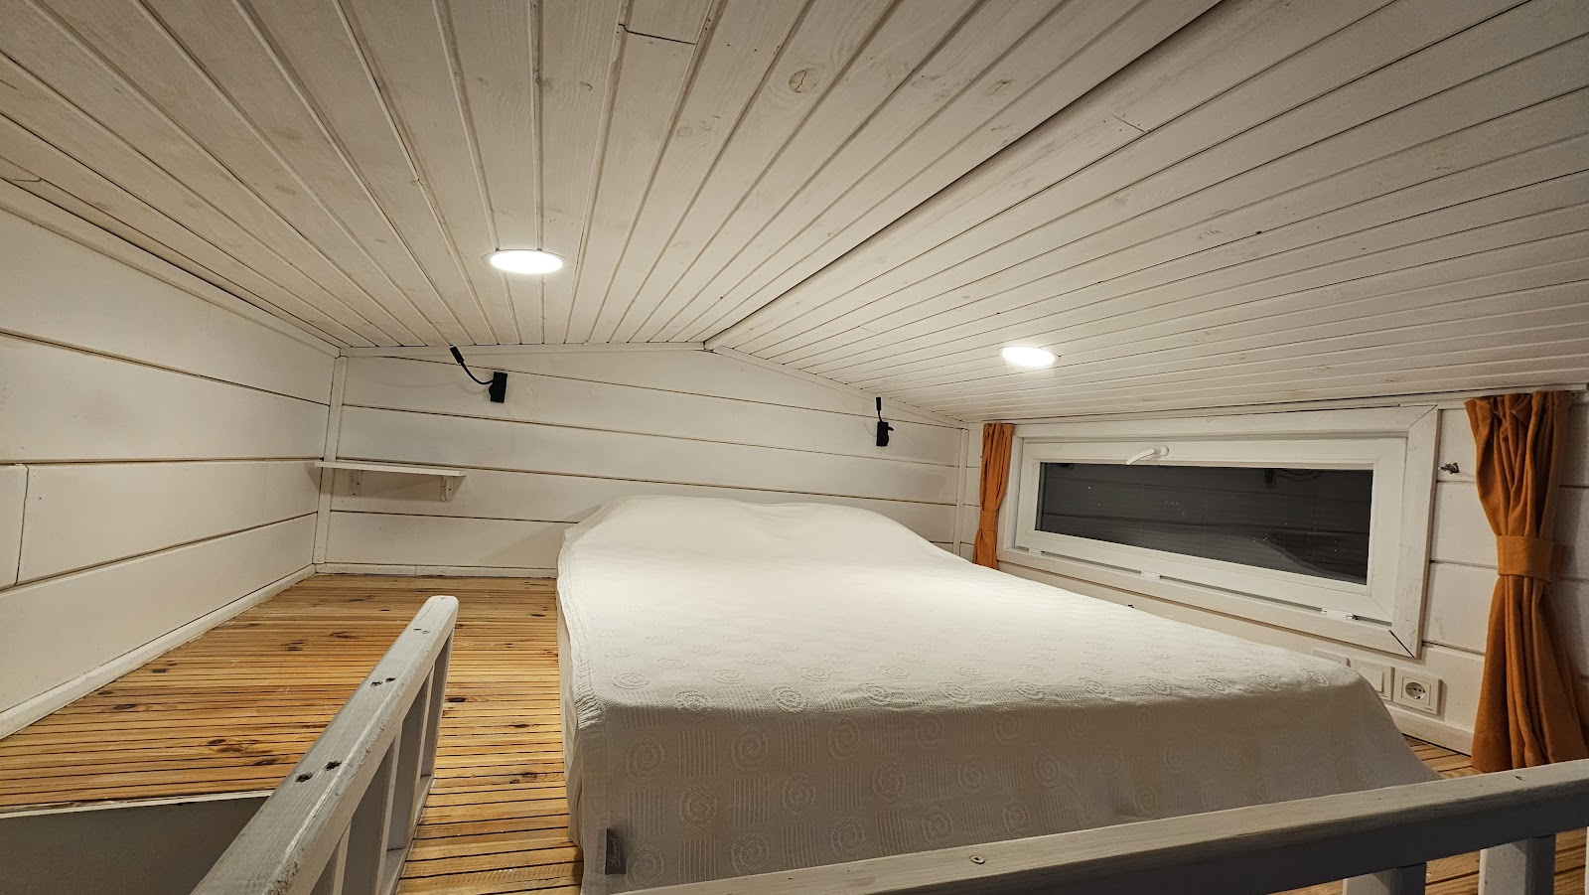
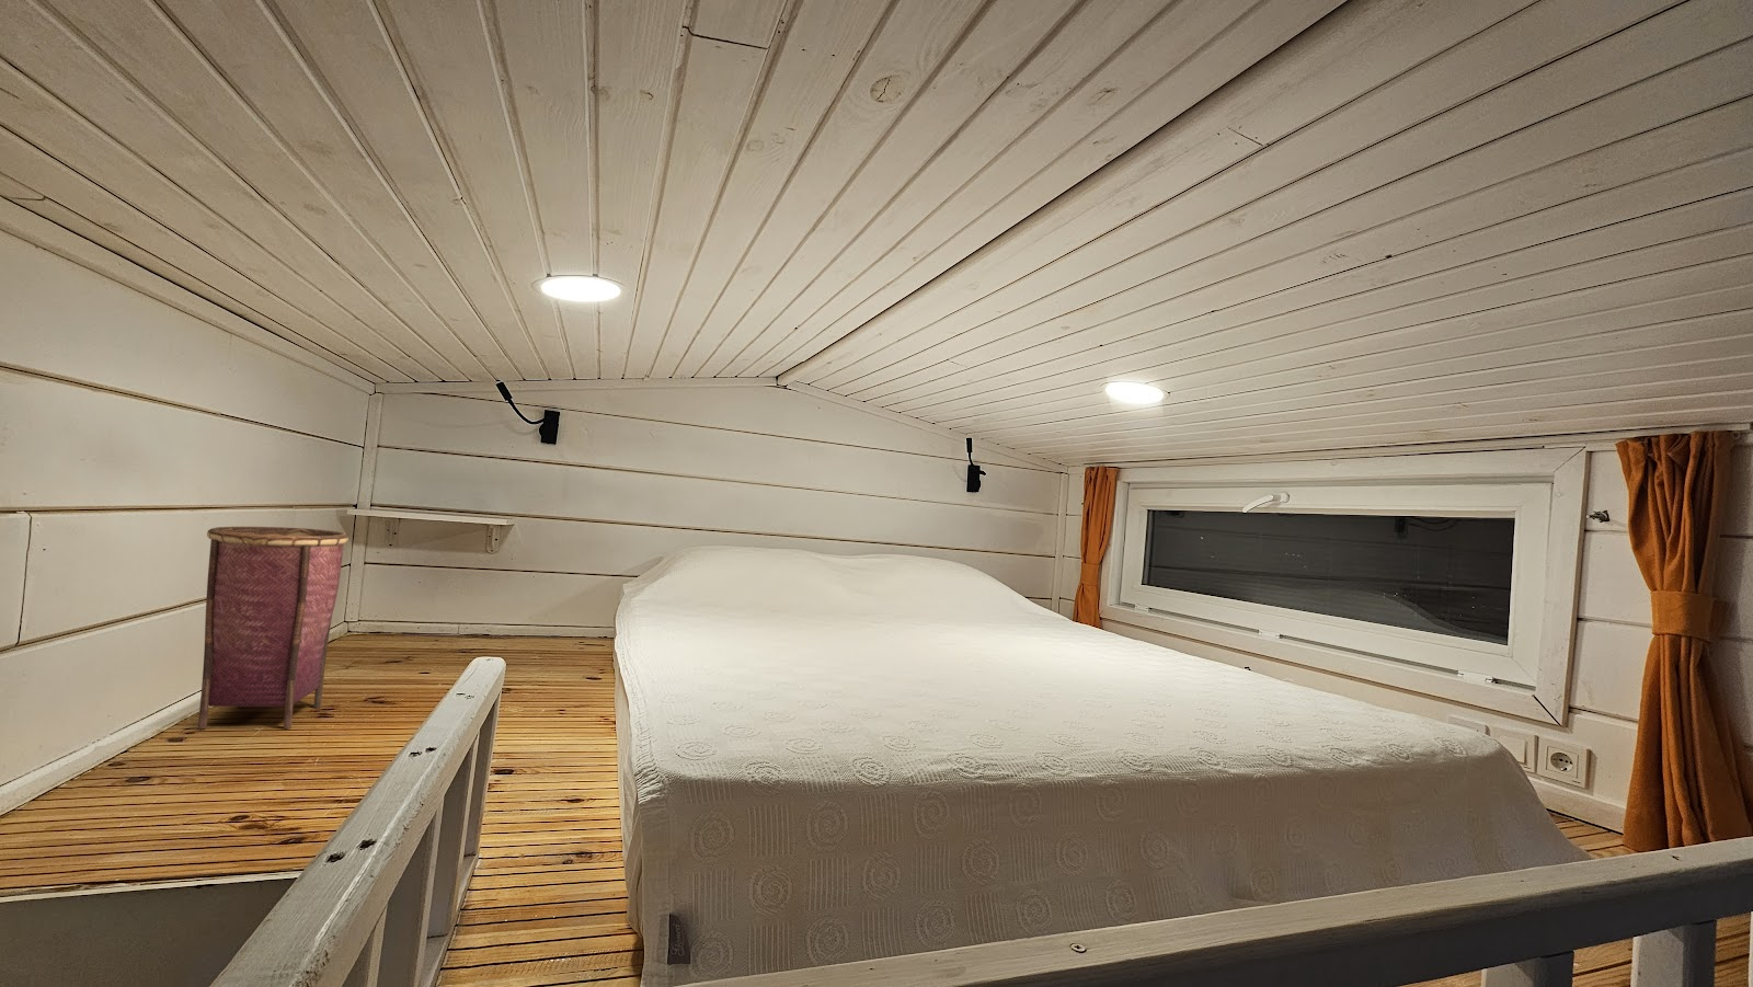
+ woven basket (272, 623)
